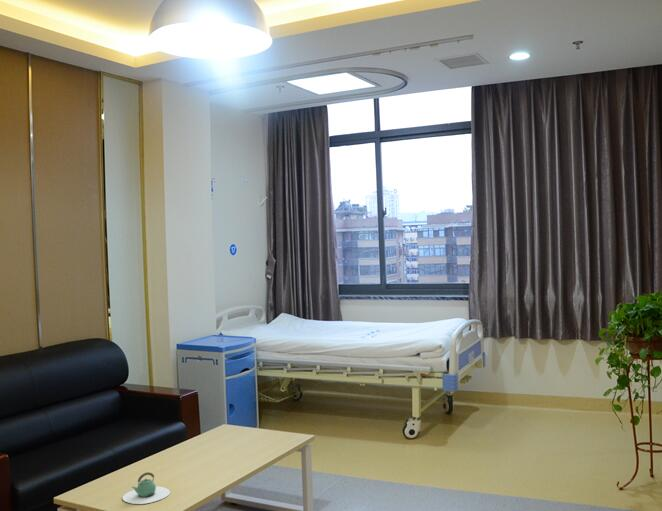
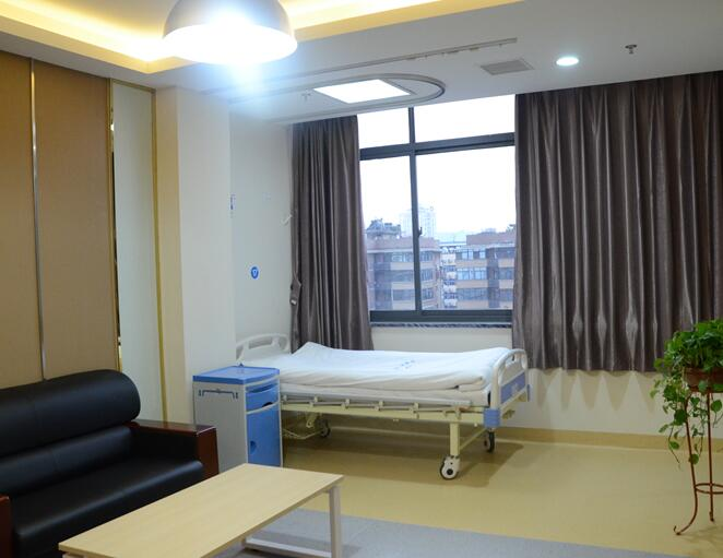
- teapot (146, 483)
